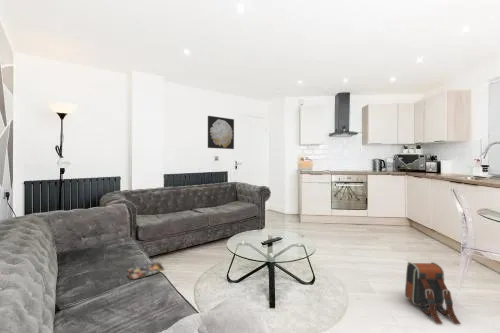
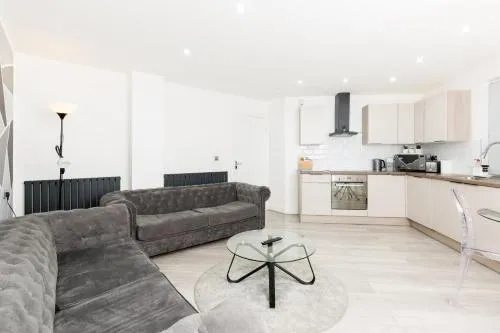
- backpack (427, 285)
- wall art (221, 133)
- magazine (145, 269)
